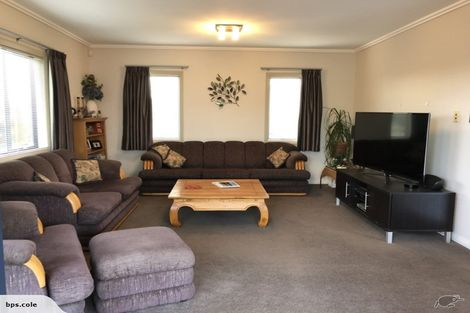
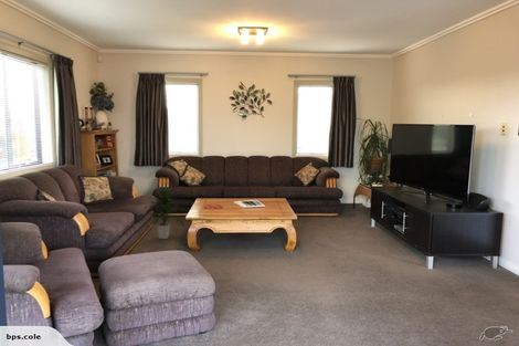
+ indoor plant (163, 212)
